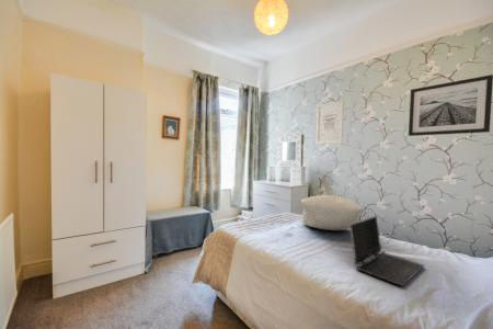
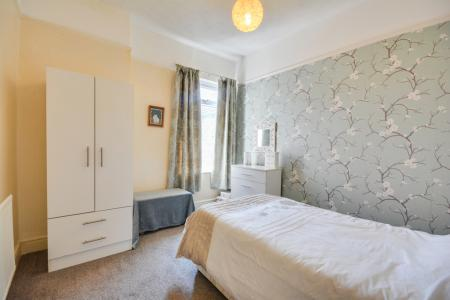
- pillow (329, 213)
- wall art (446, 109)
- laptop computer (383, 251)
- wall art (329, 123)
